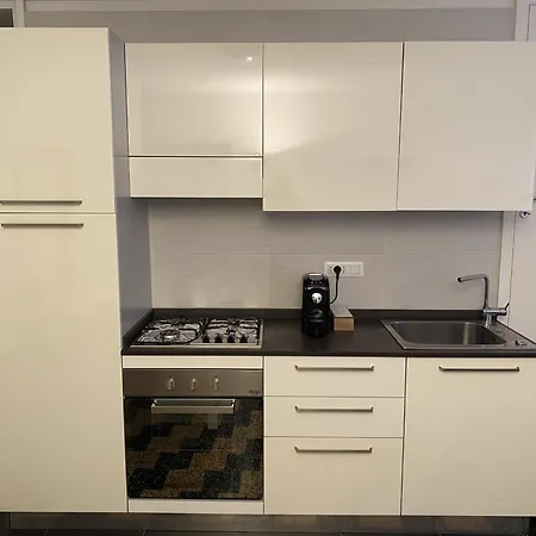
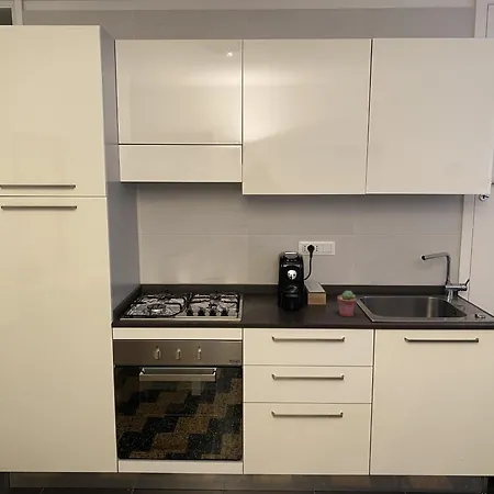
+ potted succulent (346, 302)
